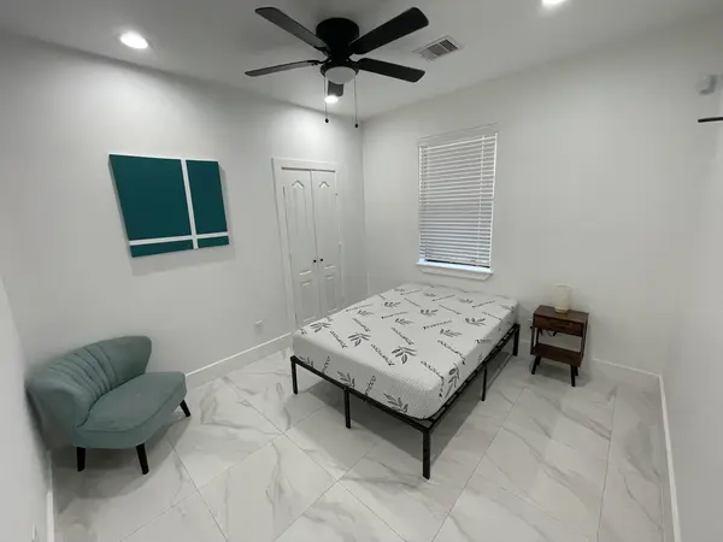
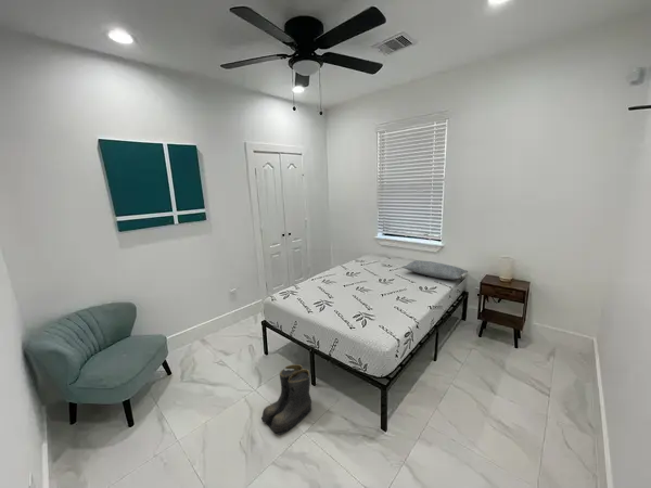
+ pillow (433, 269)
+ boots (286, 396)
